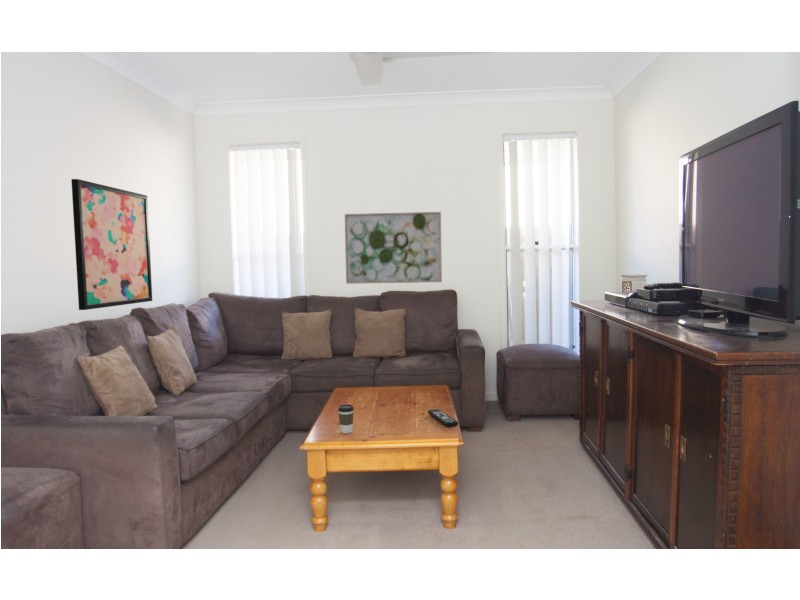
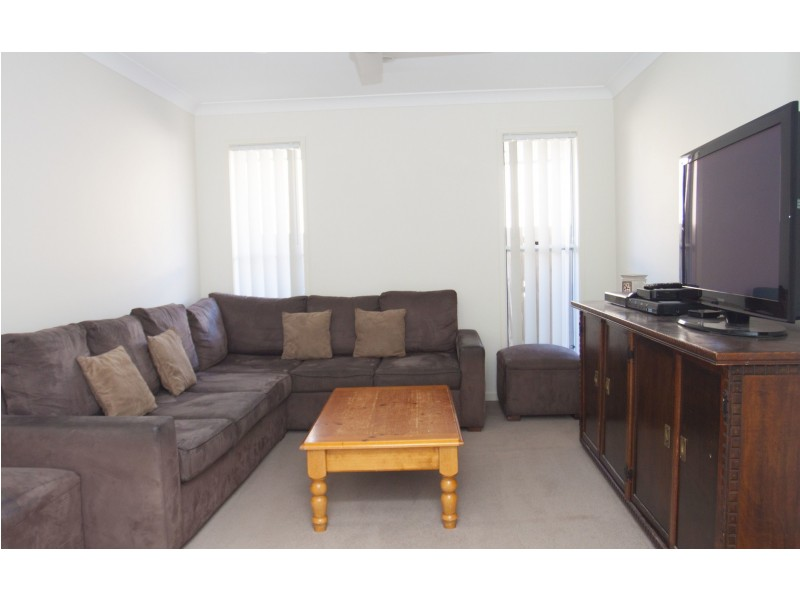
- wall art (116, 247)
- coffee cup (346, 418)
- remote control (442, 417)
- wall art (393, 248)
